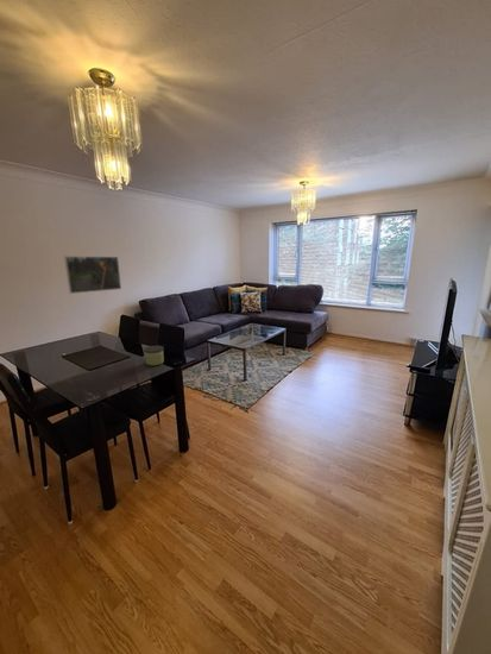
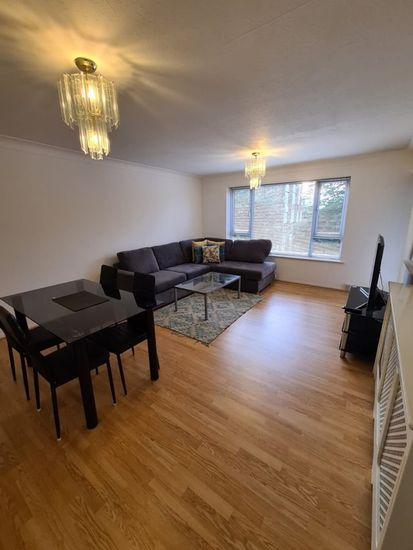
- candle (153, 356)
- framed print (95, 273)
